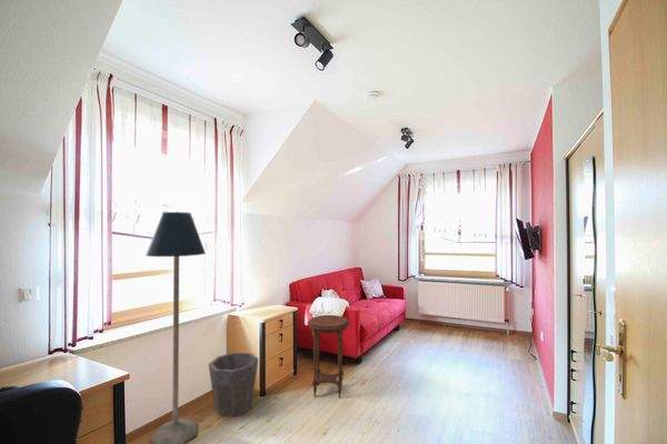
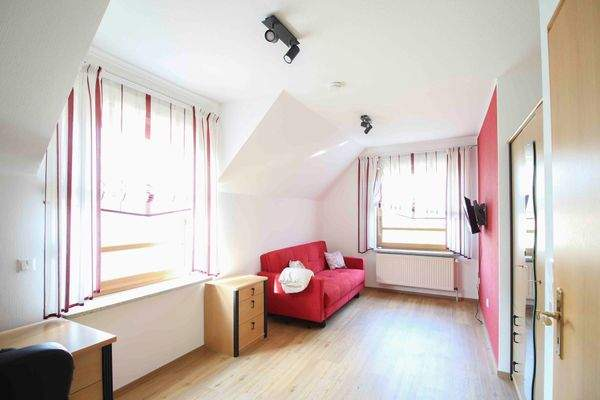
- waste bin (233, 384)
- side table (318, 355)
- floor lamp (176, 322)
